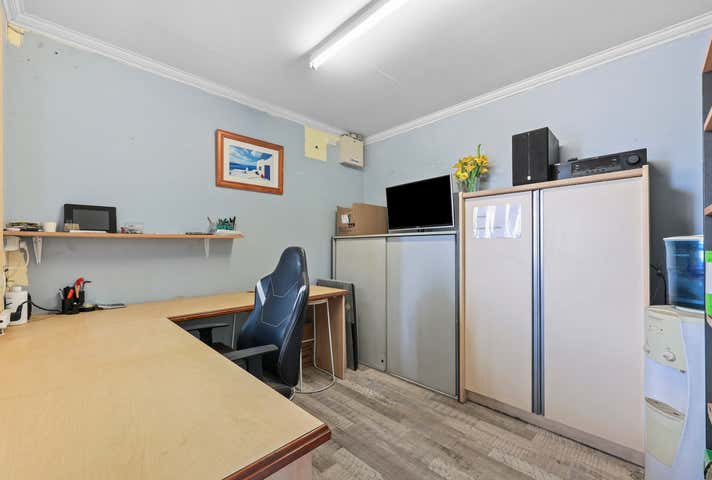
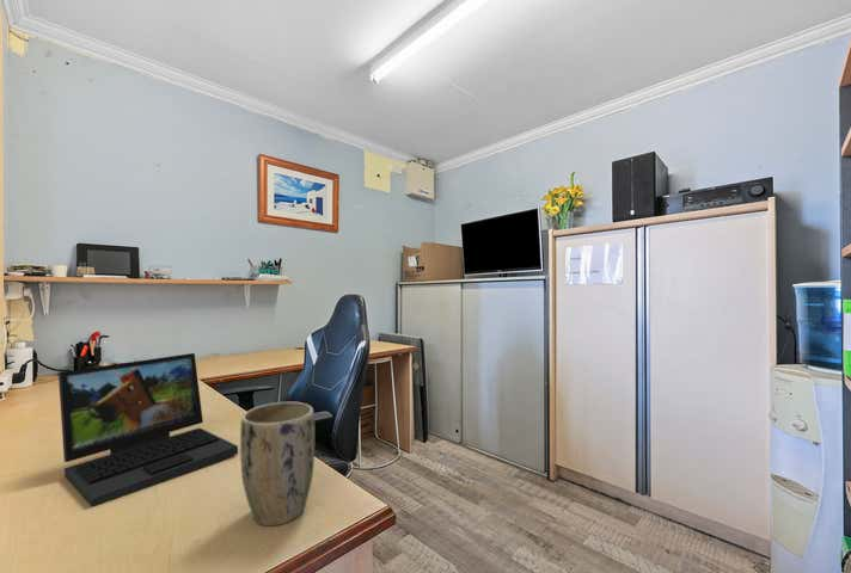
+ plant pot (278, 461)
+ laptop (152, 413)
